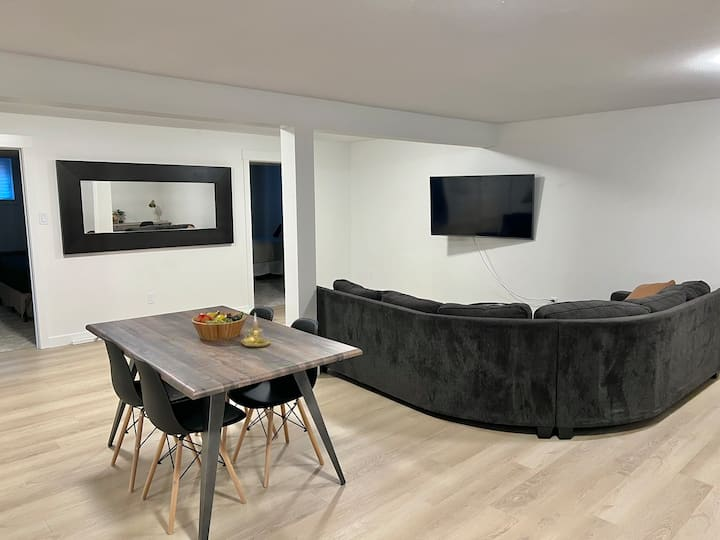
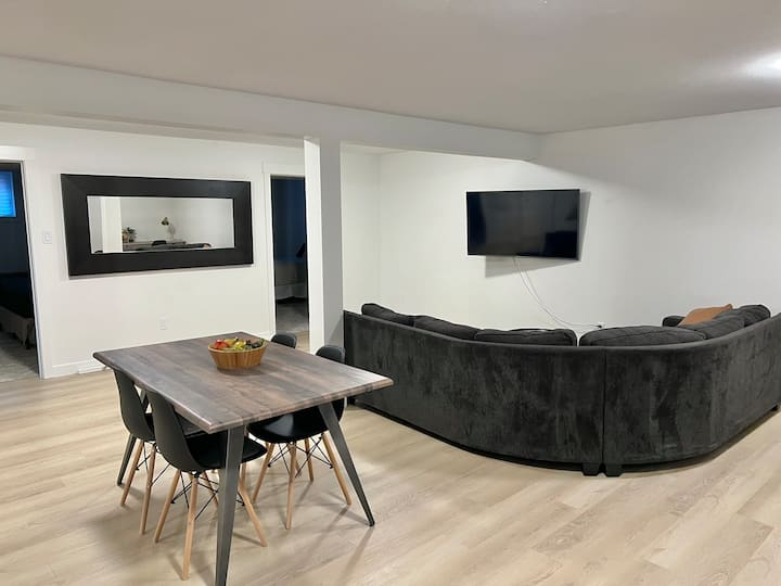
- candle holder (254, 328)
